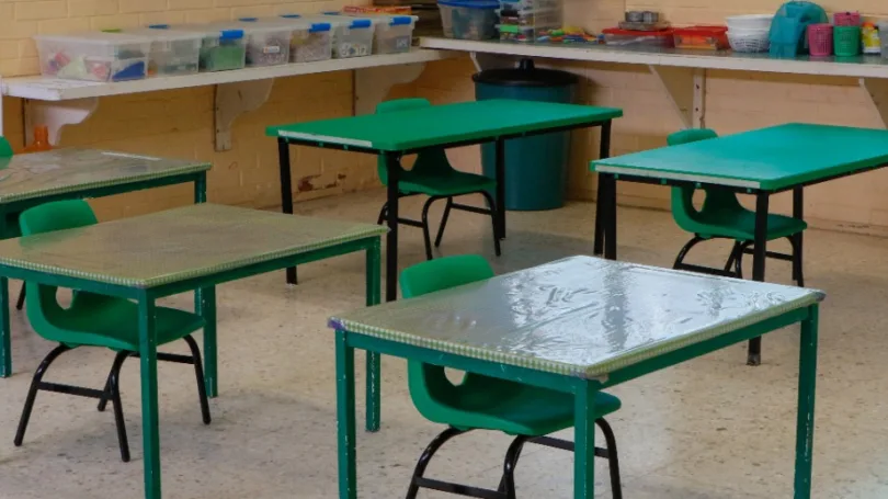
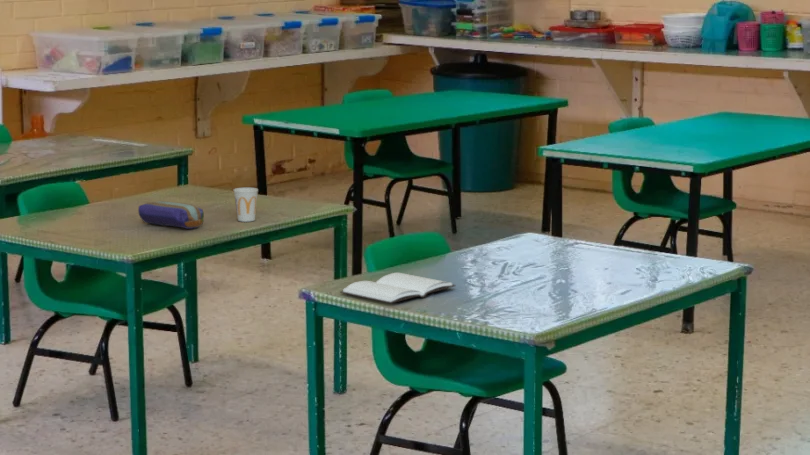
+ pencil case (171, 214)
+ book (398, 287)
+ cup (246, 204)
